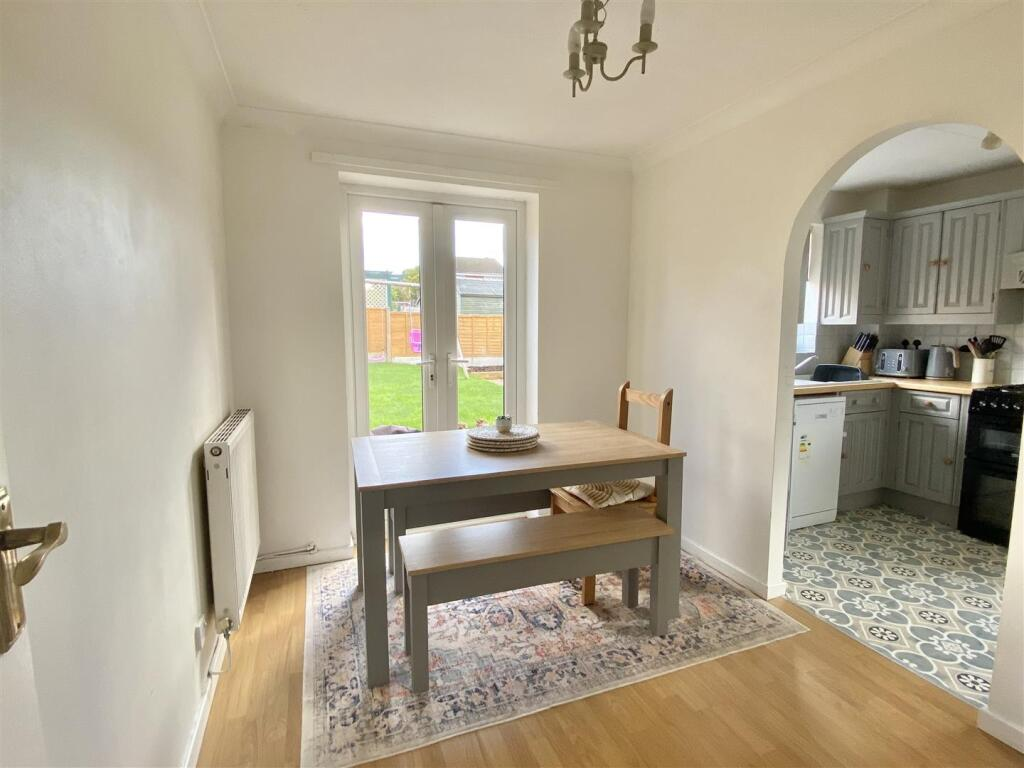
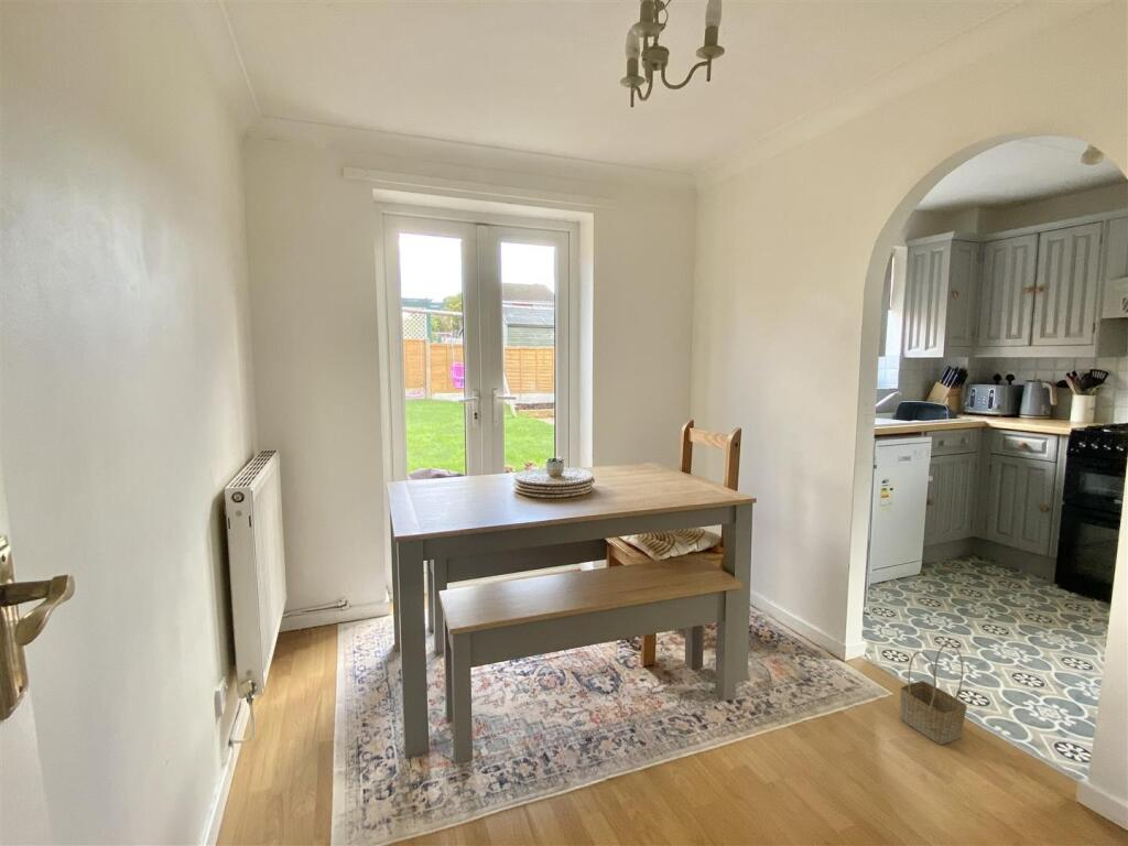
+ basket (934, 687)
